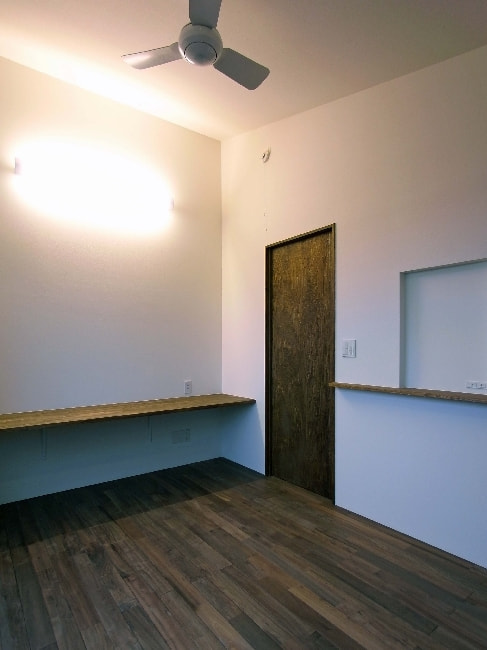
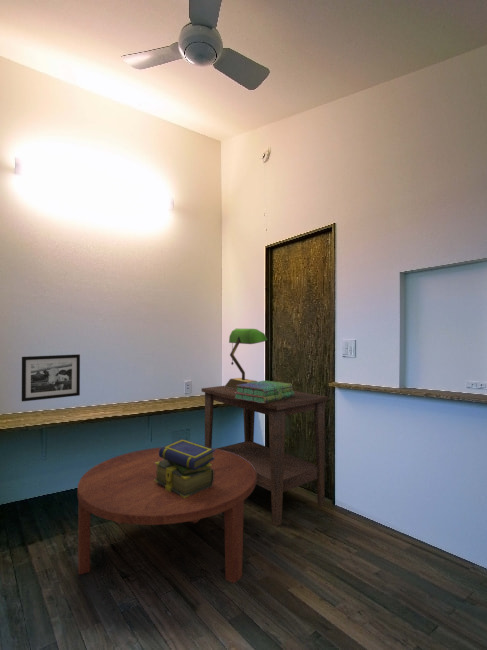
+ side table (259, 444)
+ stack of books (264, 390)
+ stack of books (186, 464)
+ coffee table (170, 510)
+ table lamp (238, 362)
+ picture frame (51, 376)
